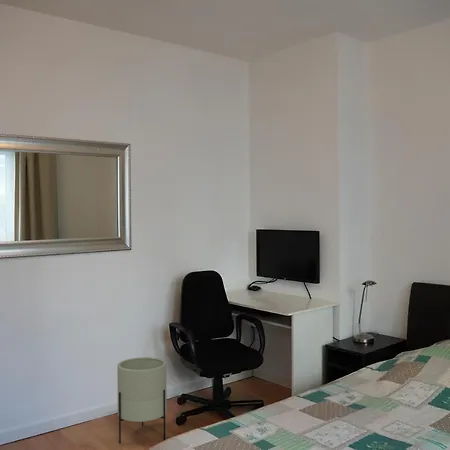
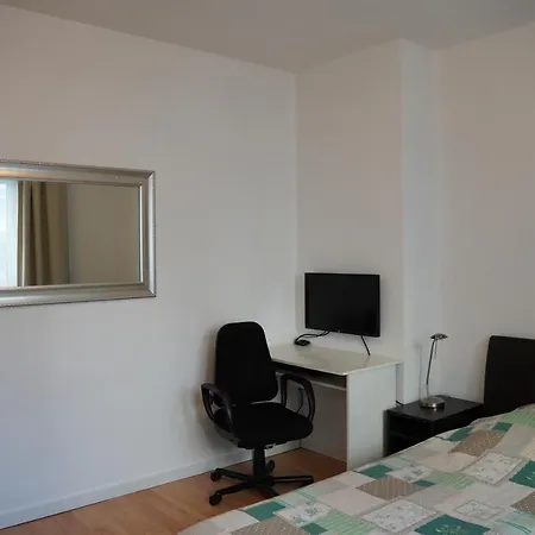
- planter (142, 399)
